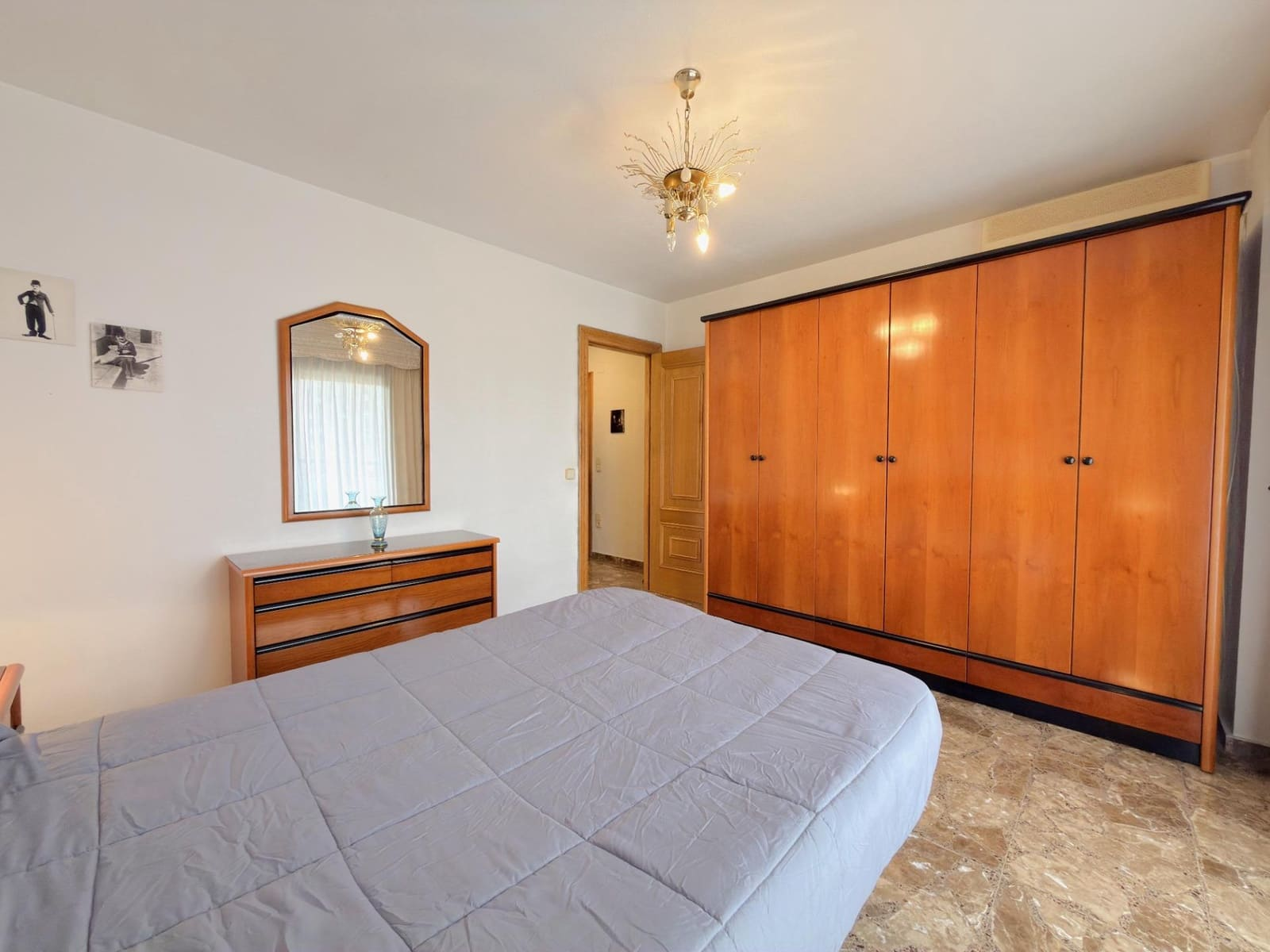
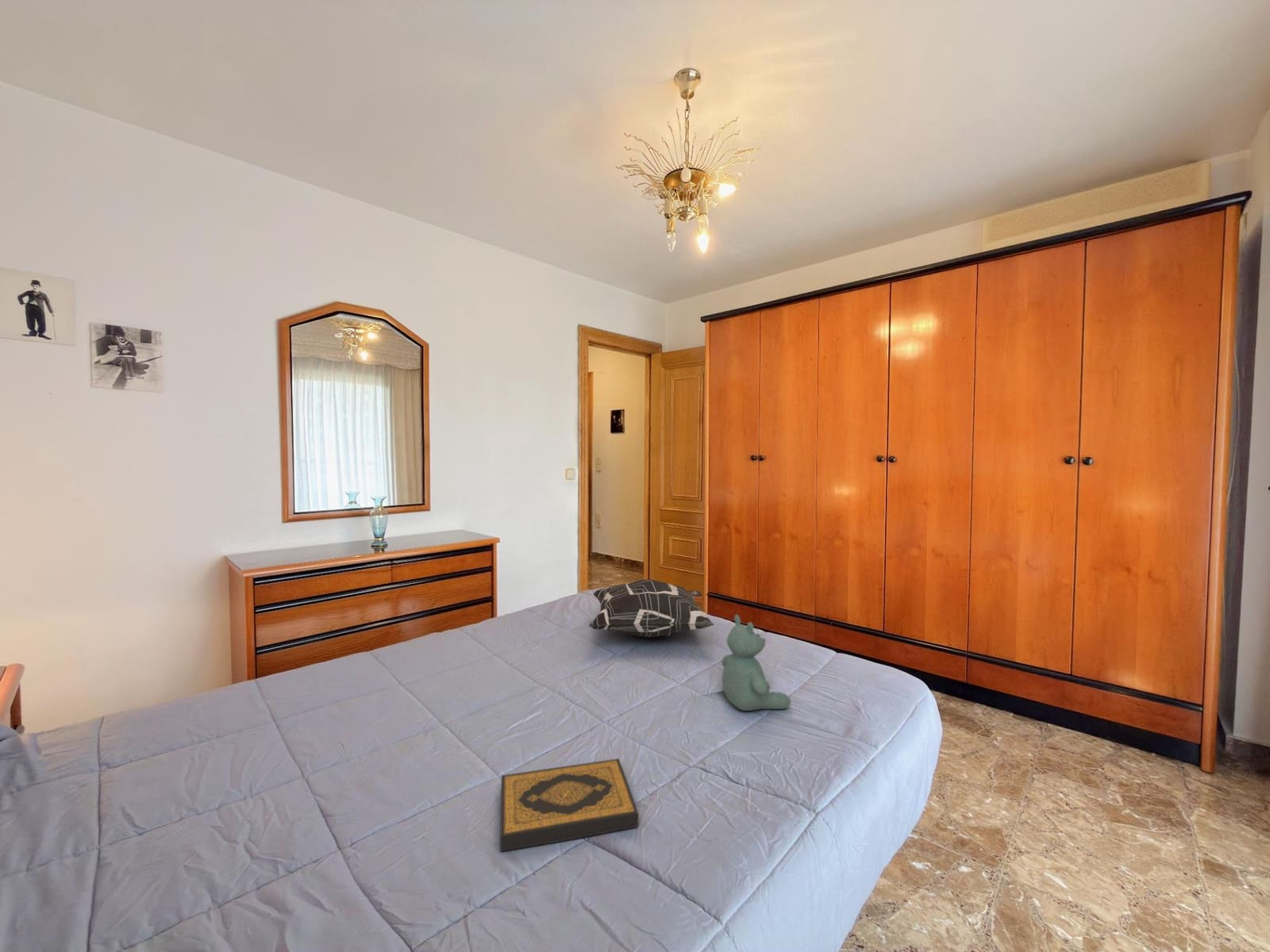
+ decorative pillow (650, 606)
+ hardback book (566, 800)
+ stuffed bear (755, 661)
